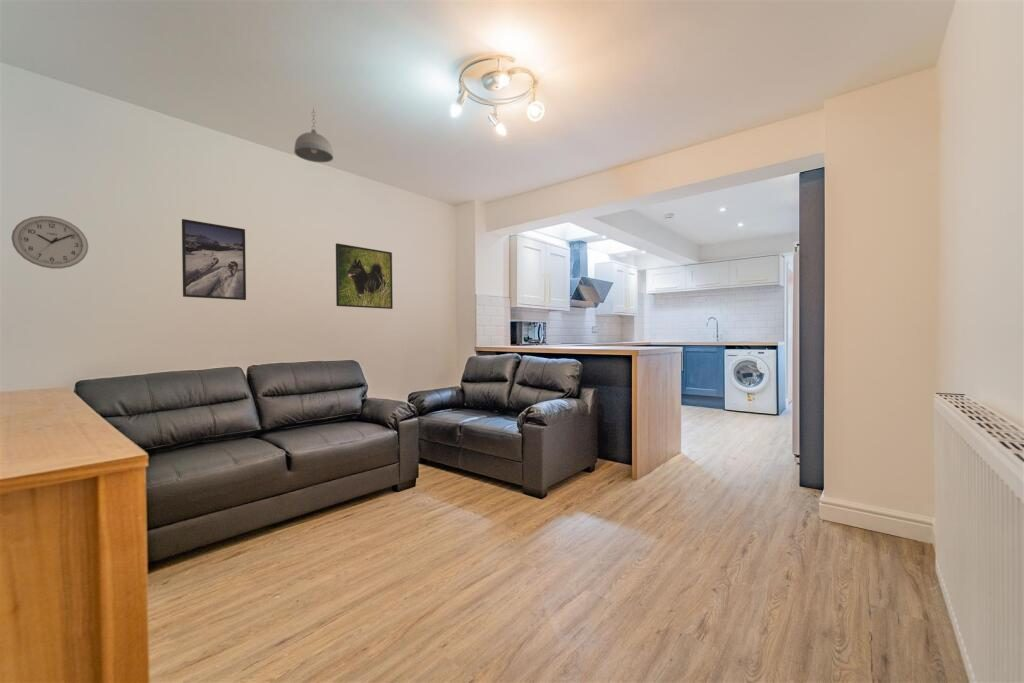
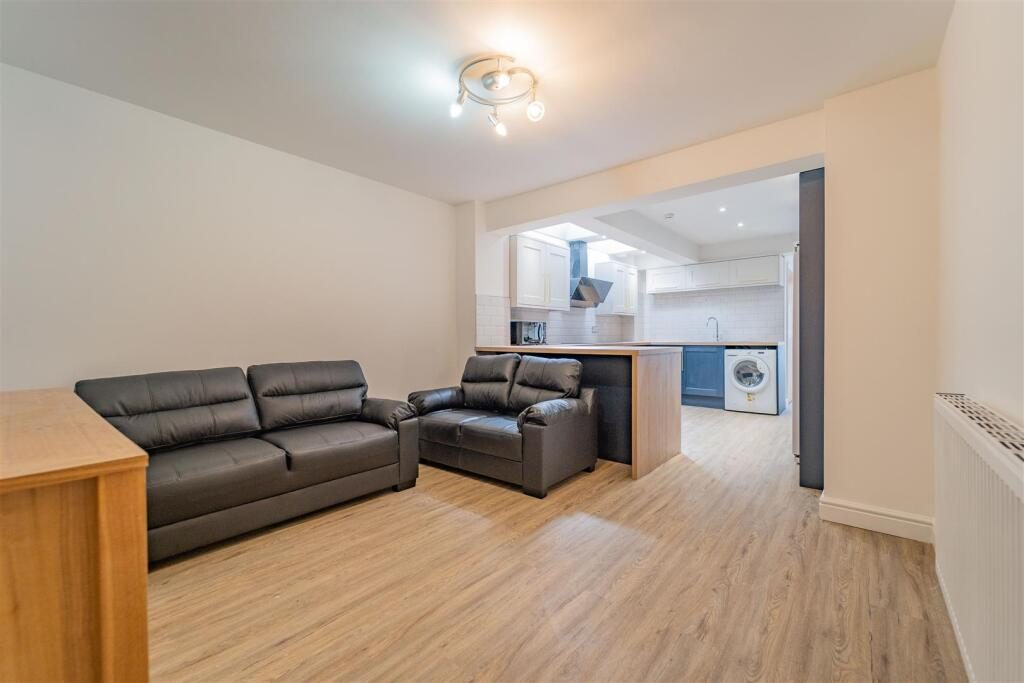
- wall clock (51, 242)
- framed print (215, 261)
- pendant light (313, 131)
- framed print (365, 277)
